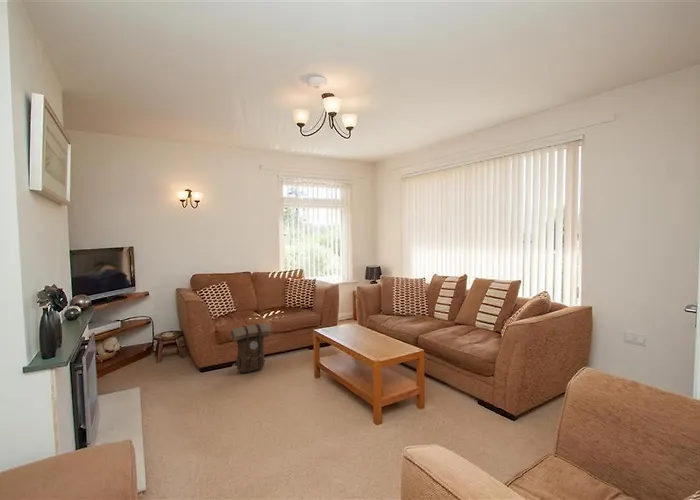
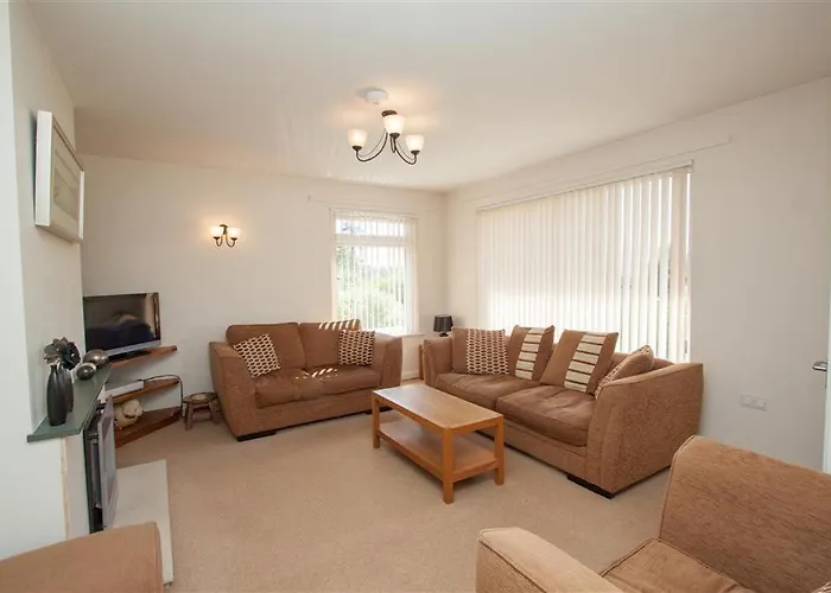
- backpack (249, 346)
